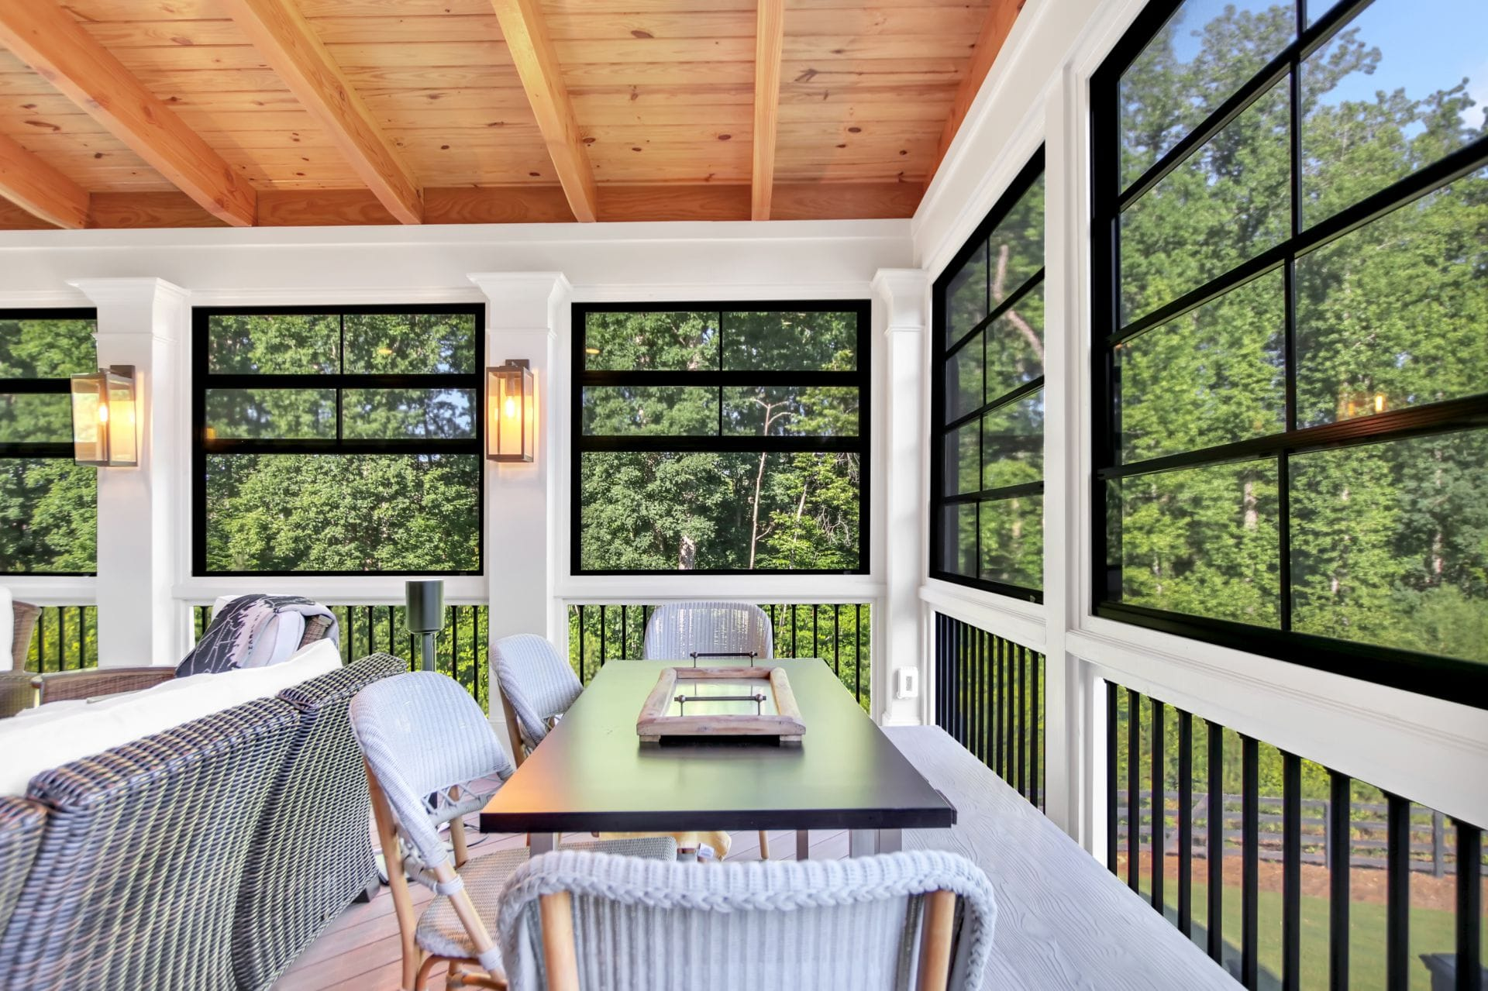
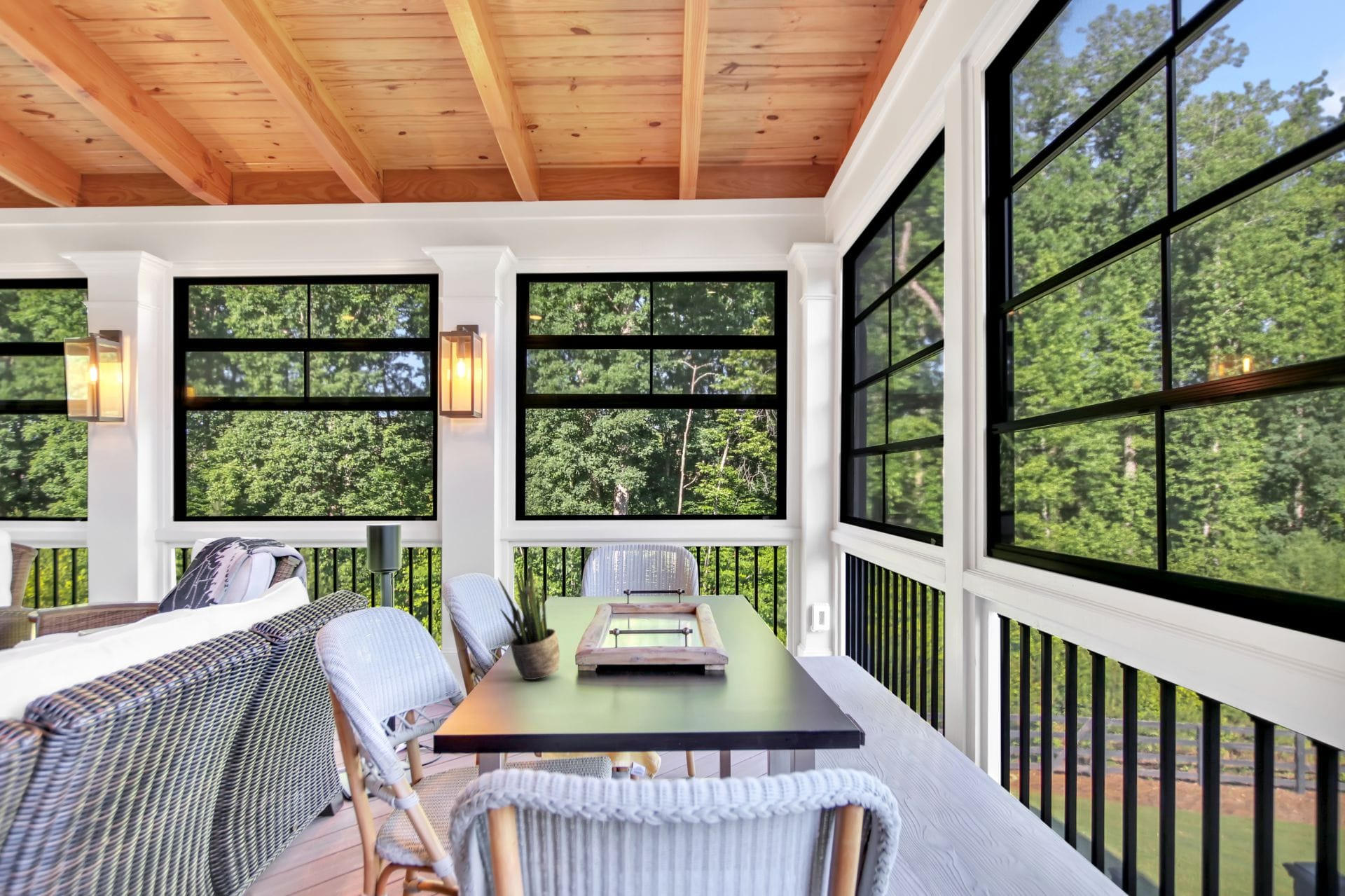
+ potted plant (529, 619)
